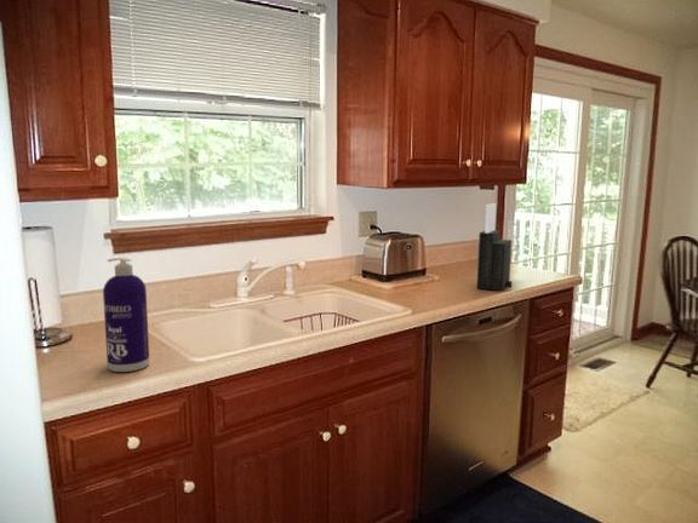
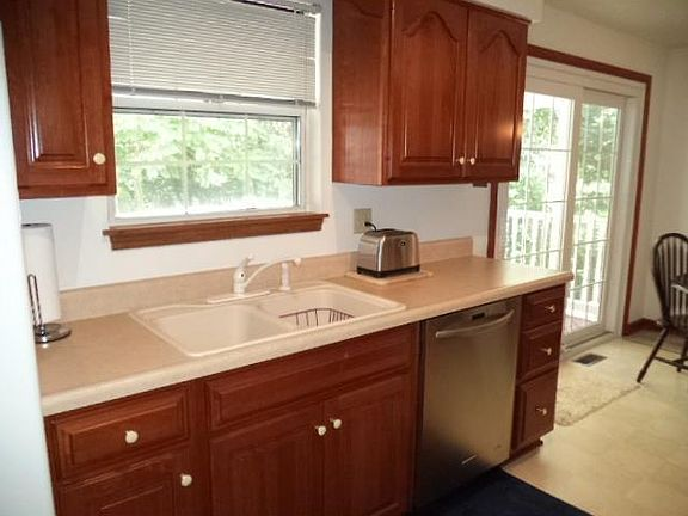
- knife block (498, 245)
- spray bottle (126, 312)
